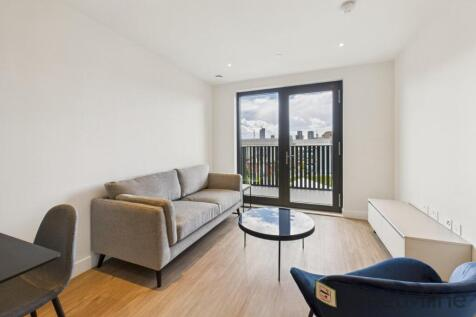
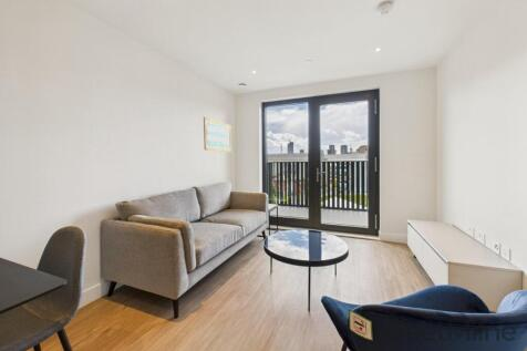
+ wall art (218, 136)
